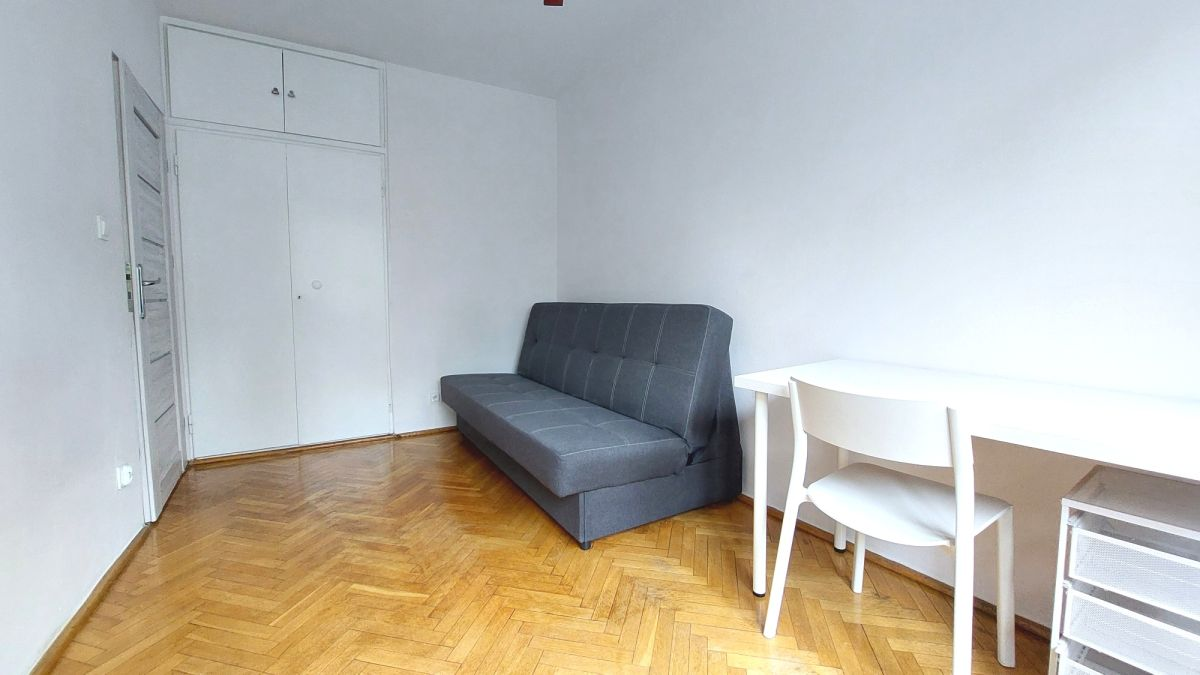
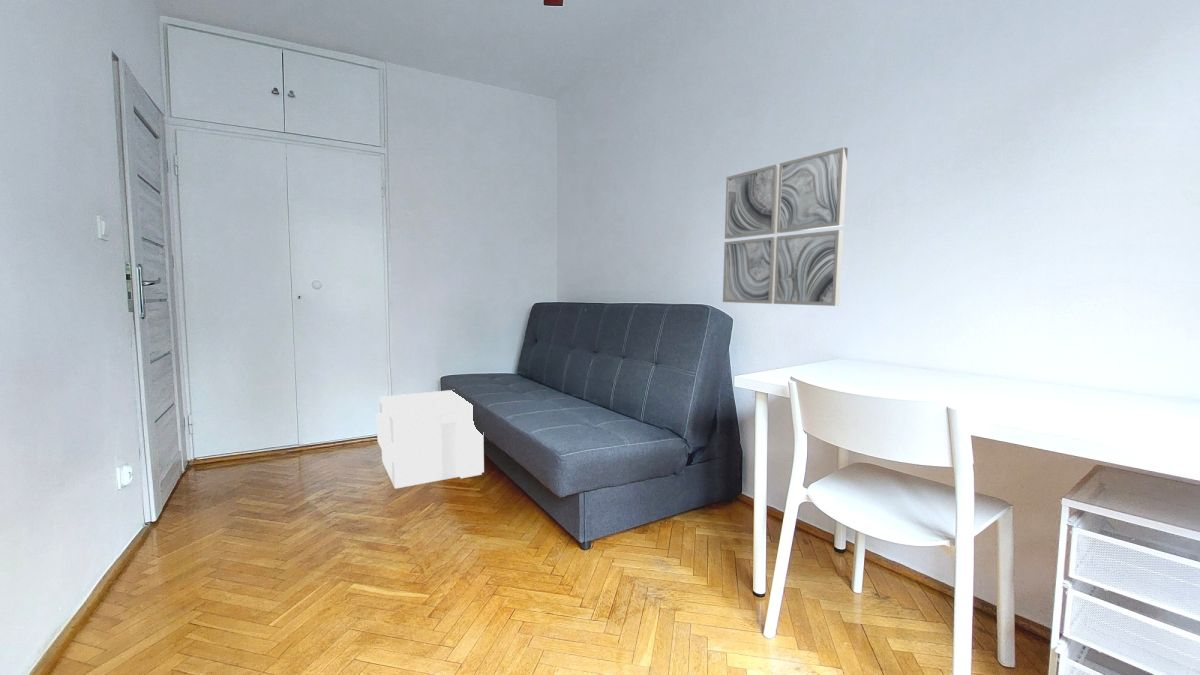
+ wall art (777, 236)
+ air purifier (427, 434)
